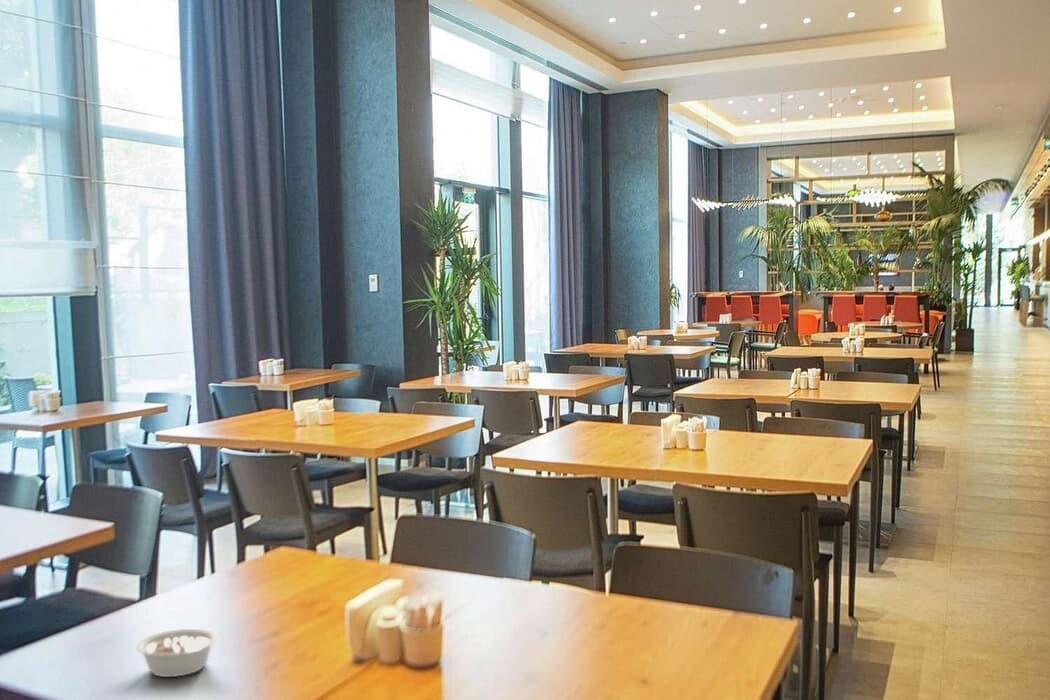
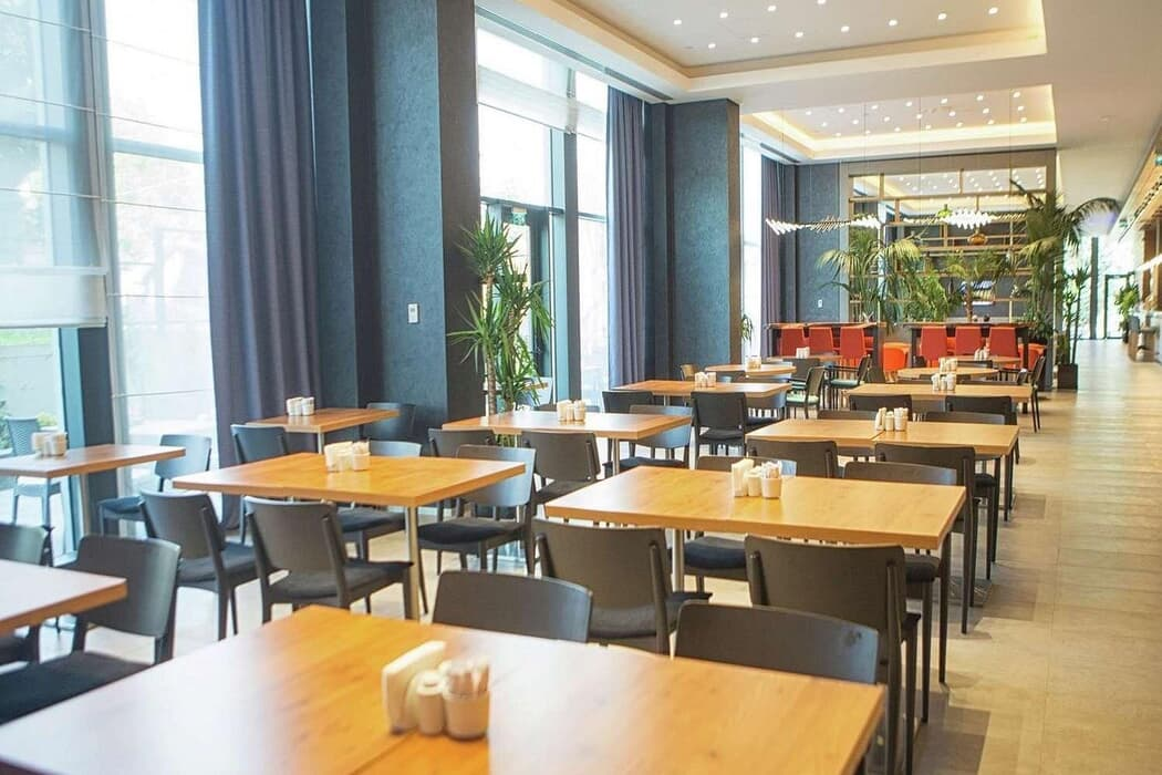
- legume (180, 651)
